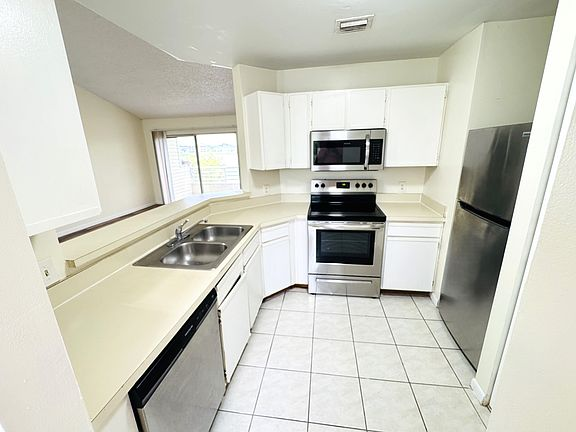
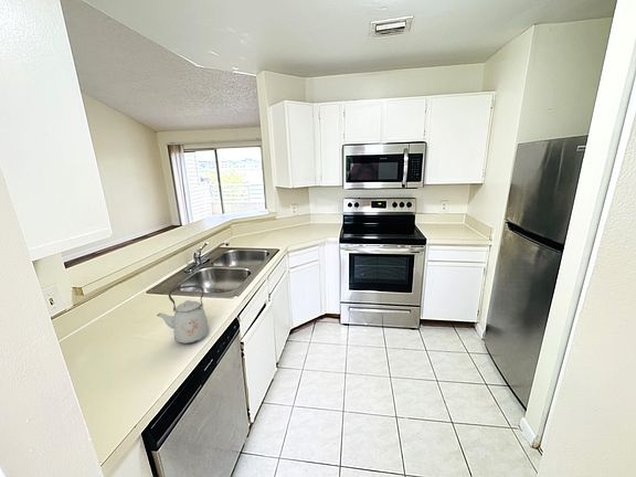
+ kettle (182, 312)
